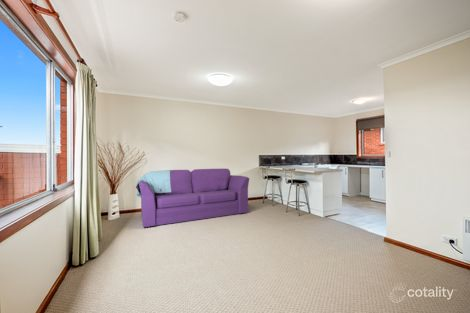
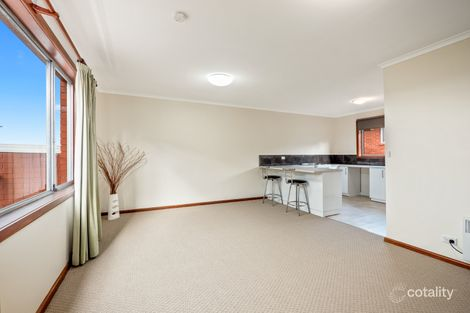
- sofa (193, 191)
